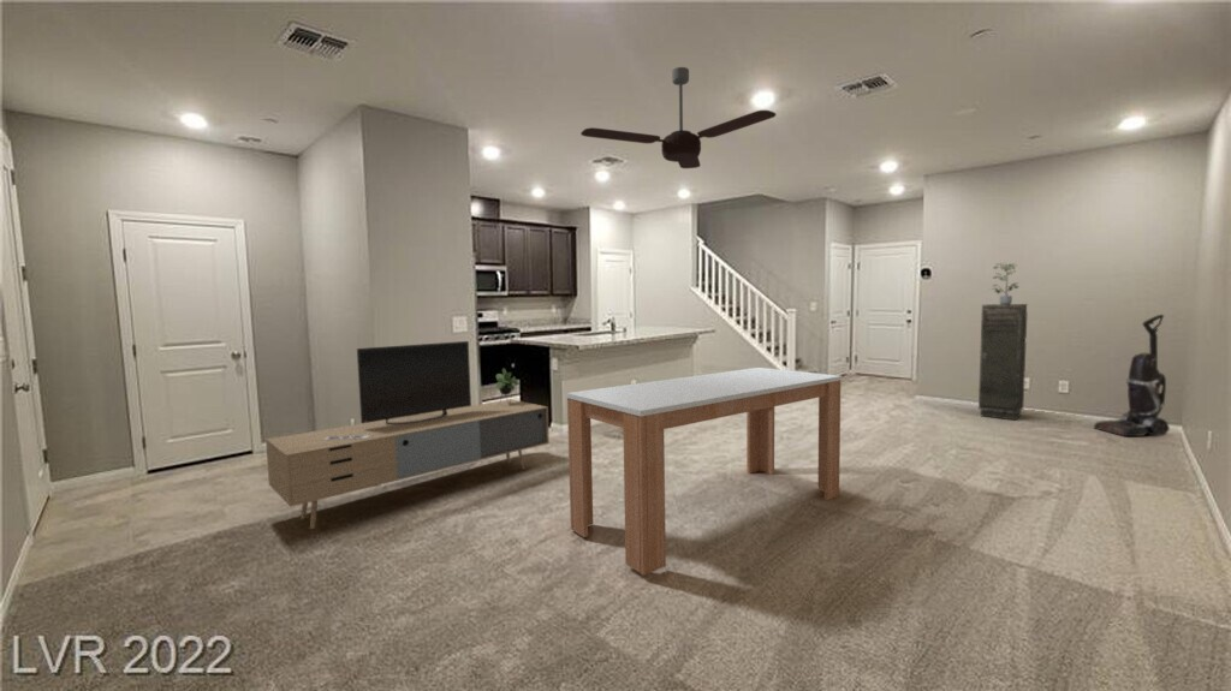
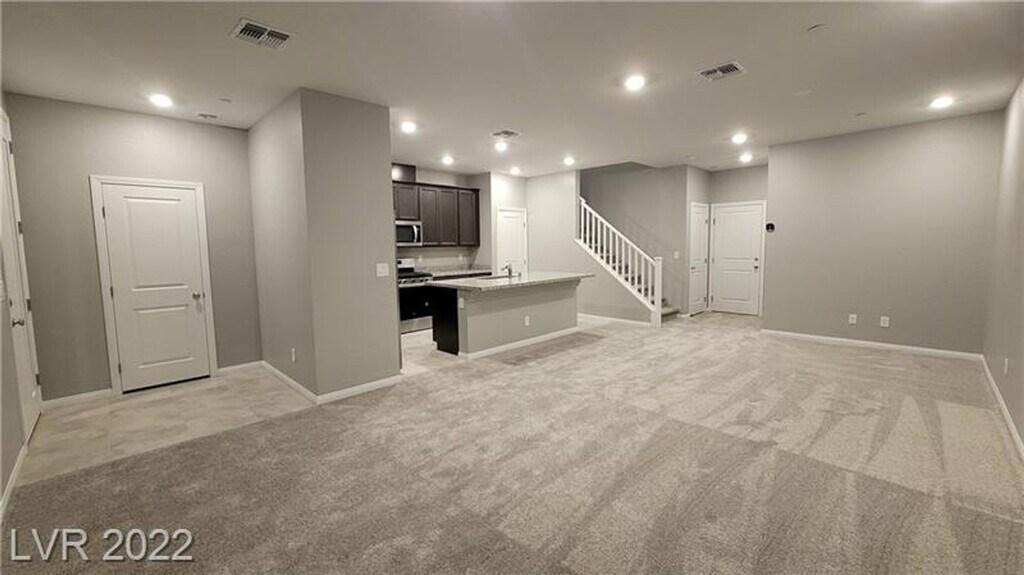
- potted plant (1001, 279)
- storage cabinet (1003, 359)
- vacuum cleaner (1132, 374)
- media console (422, 418)
- ceiling fan (679, 119)
- dining table (708, 419)
